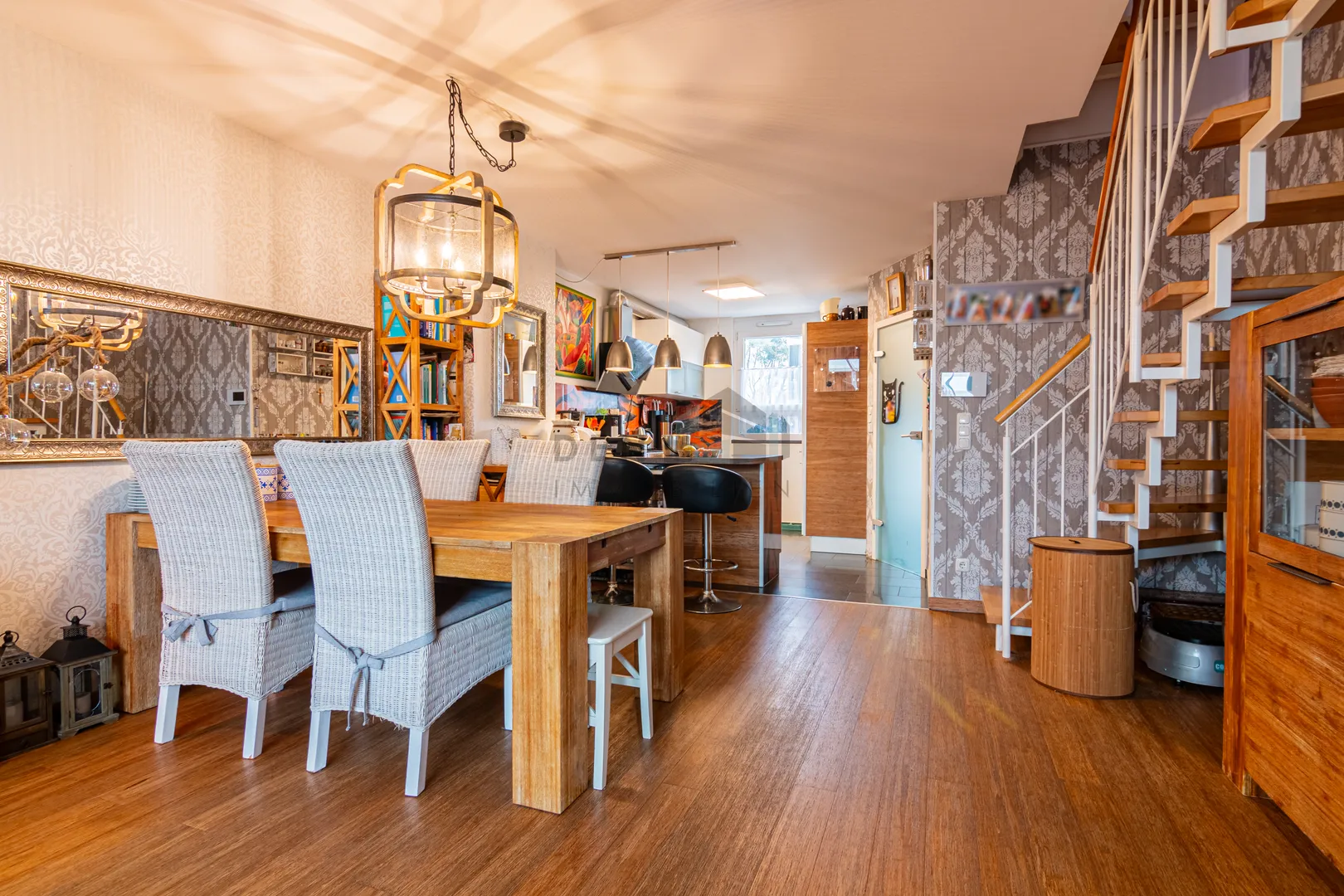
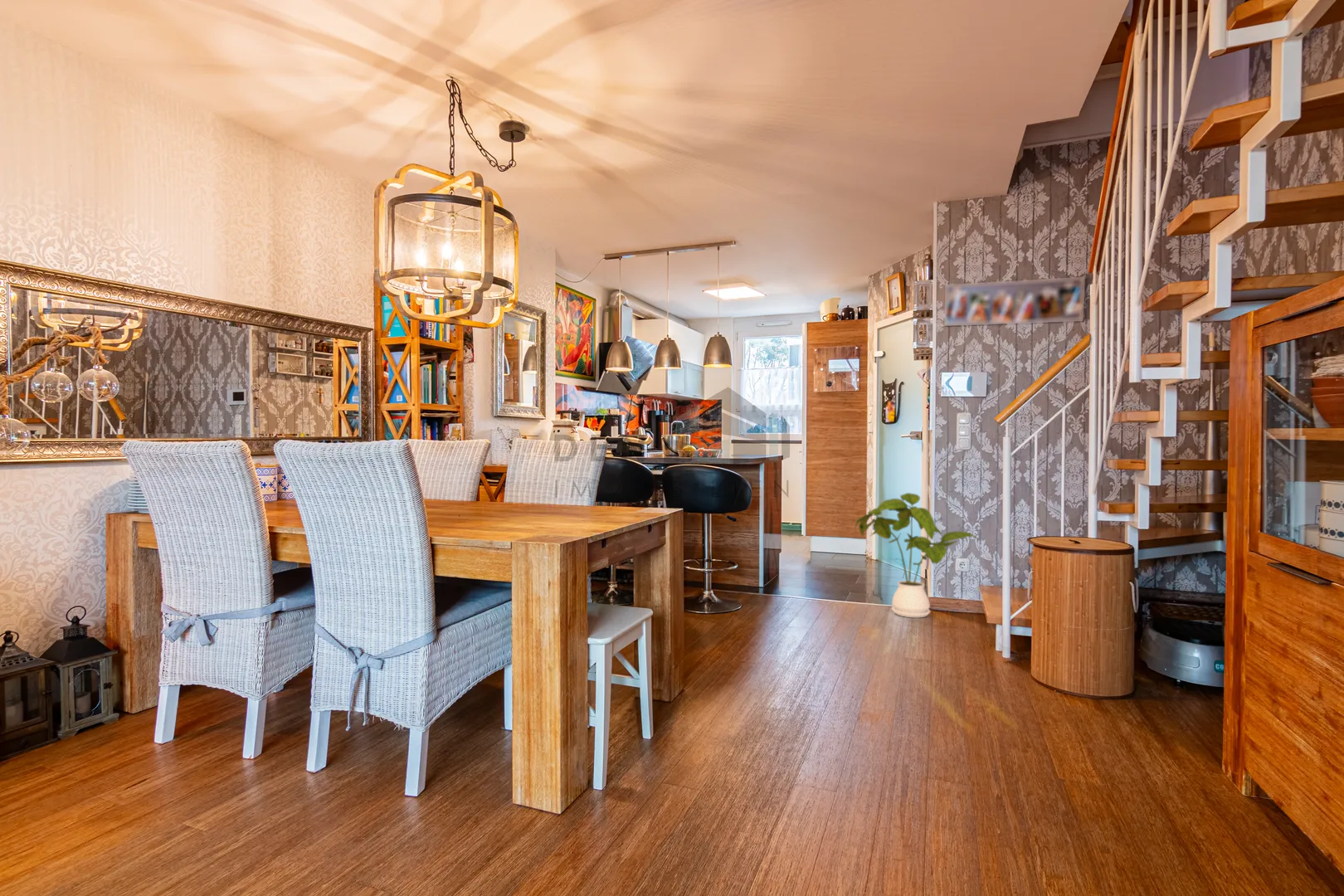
+ house plant (911, 556)
